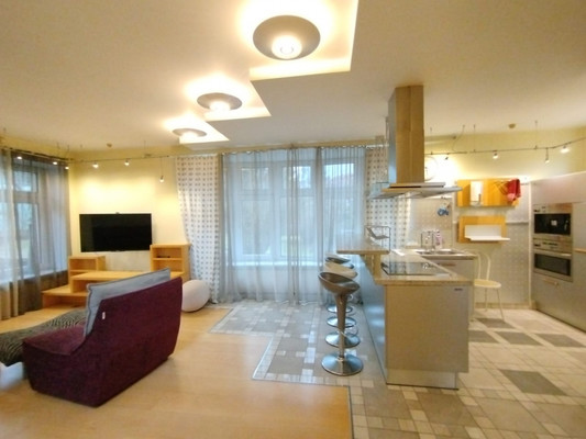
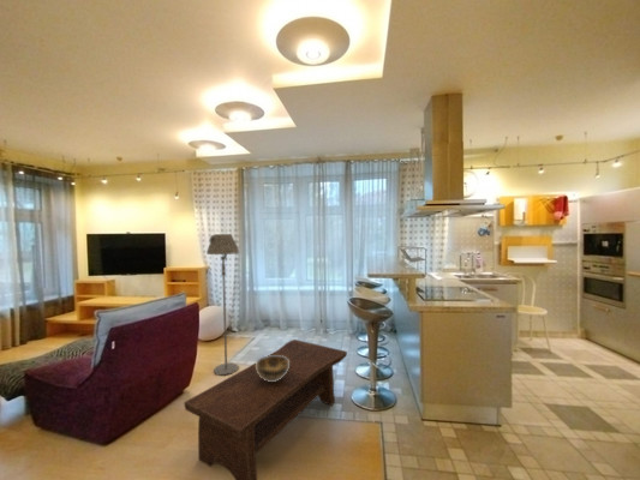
+ decorative bowl (273, 370)
+ coffee table (276, 398)
+ floor lamp (225, 301)
